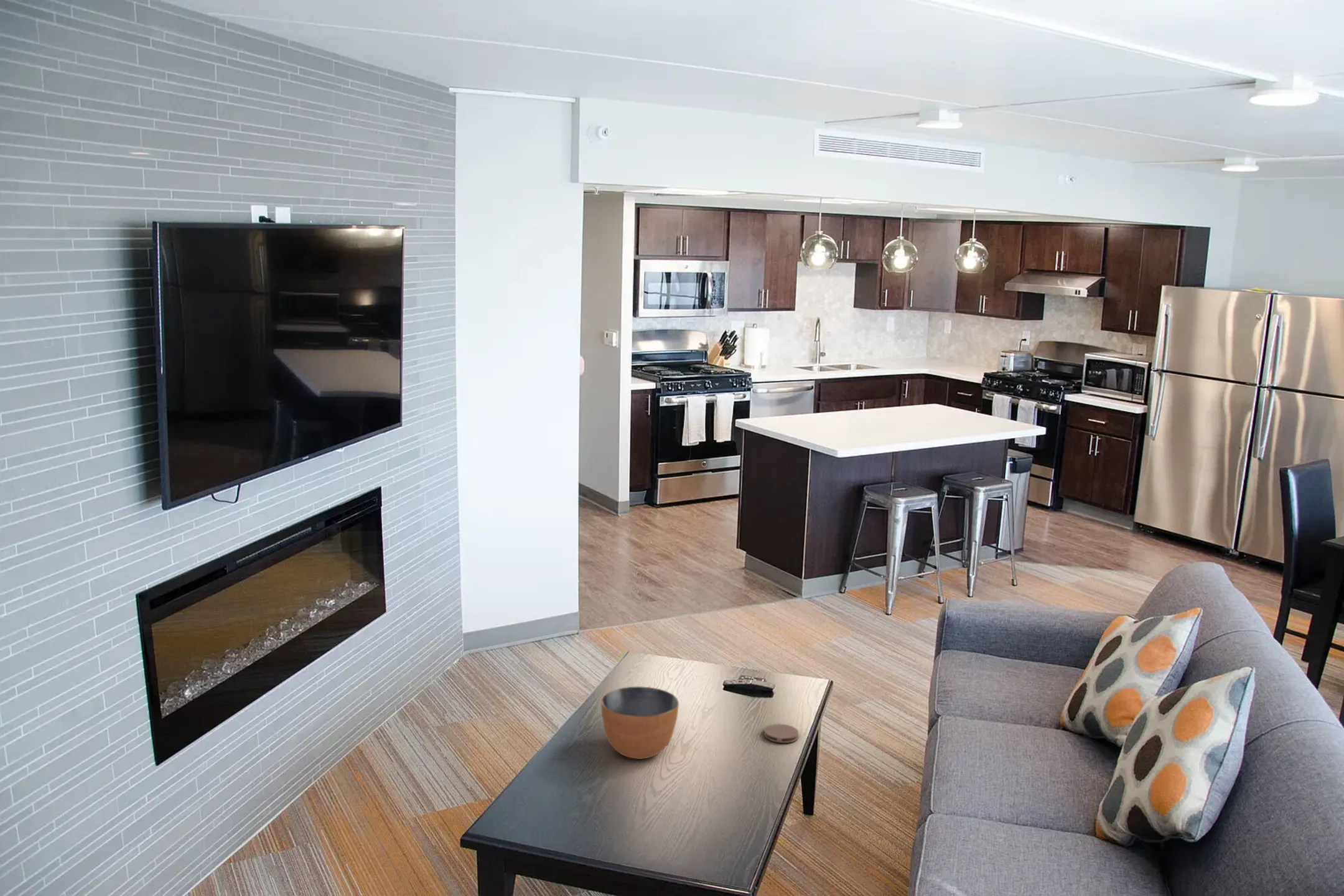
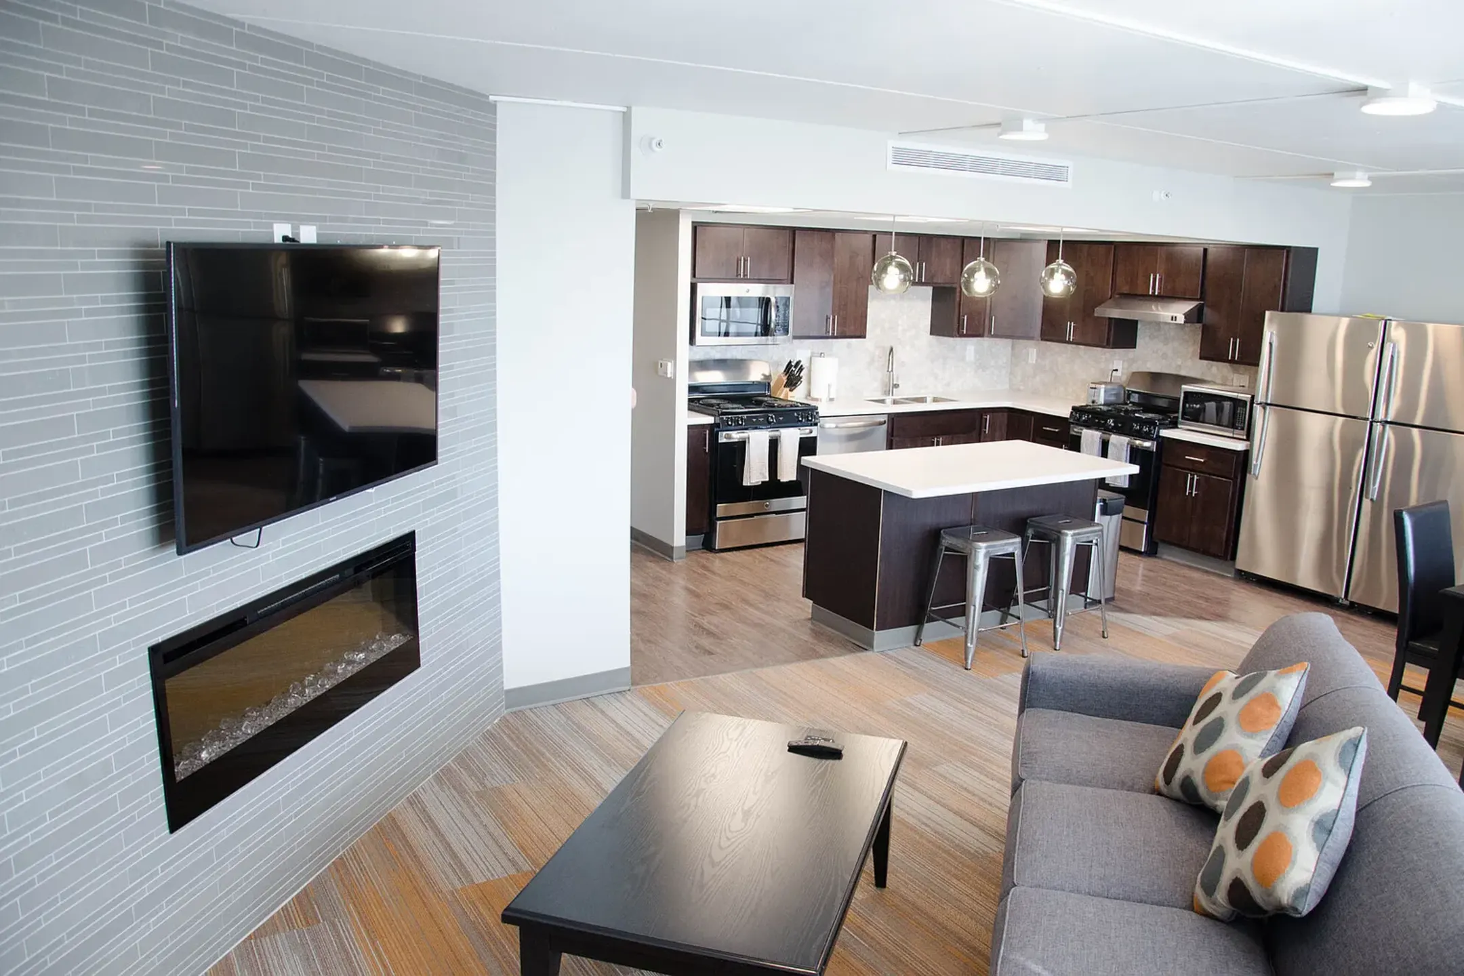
- bowl (639, 727)
- coaster (781, 733)
